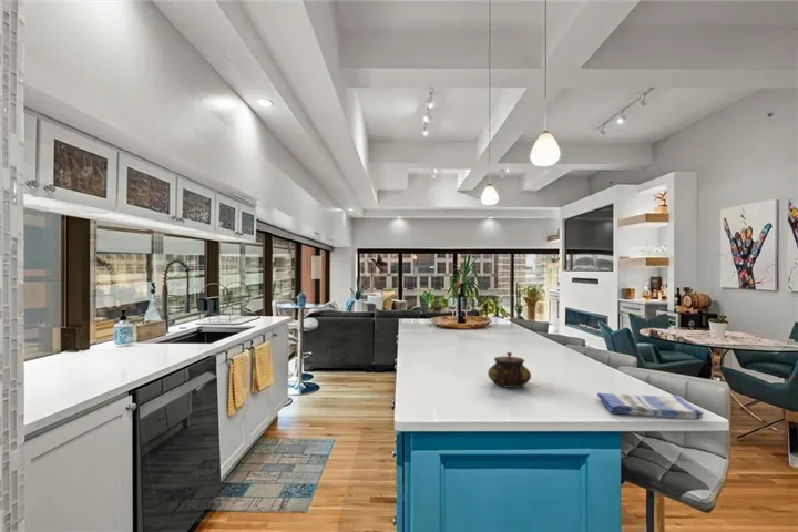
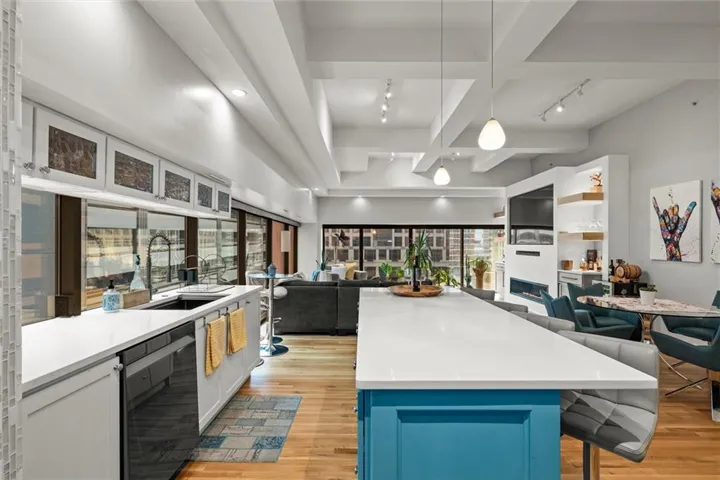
- dish towel (646, 403)
- teapot (509, 368)
